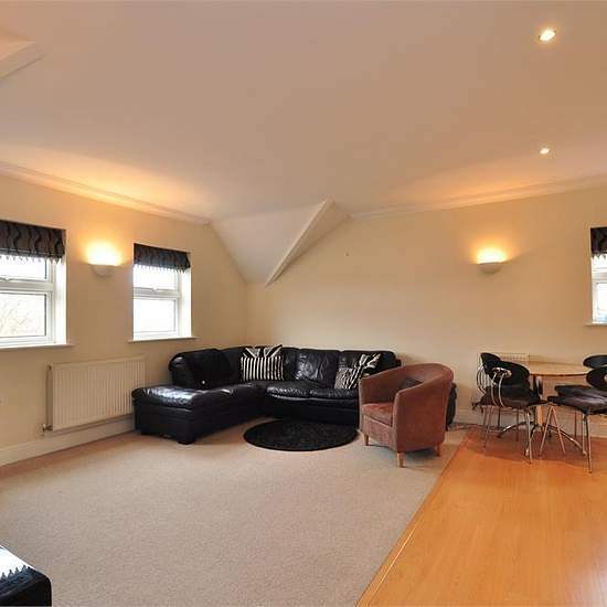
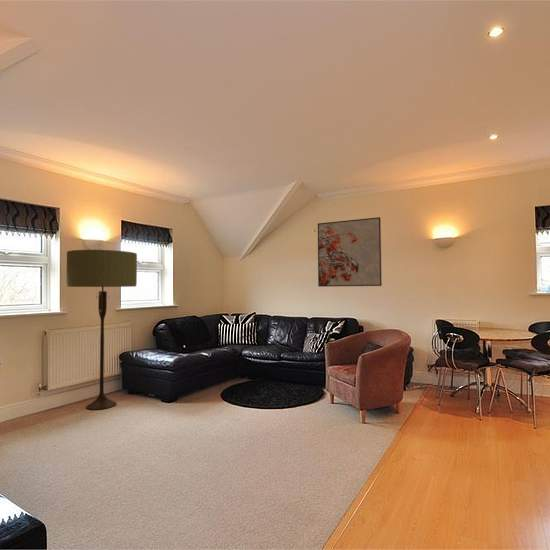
+ floor lamp (102, 328)
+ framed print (348, 253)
